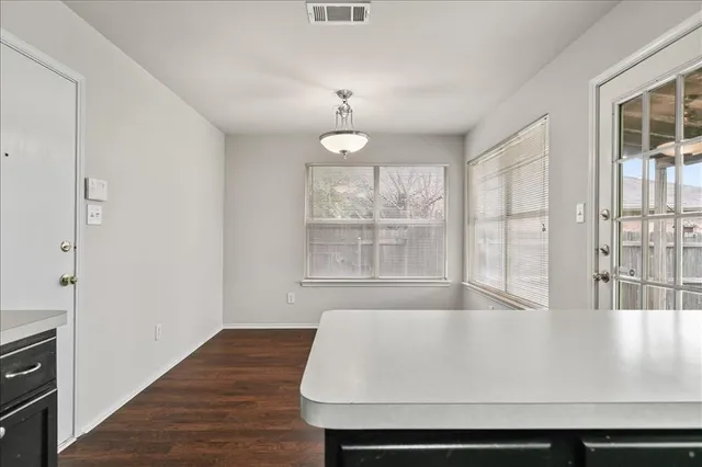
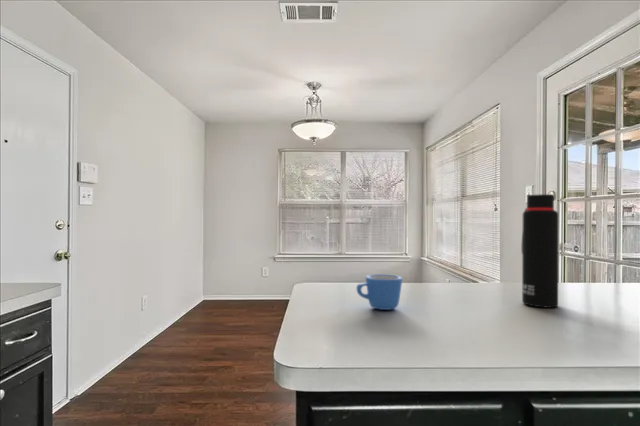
+ water bottle (537, 249)
+ mug (378, 292)
